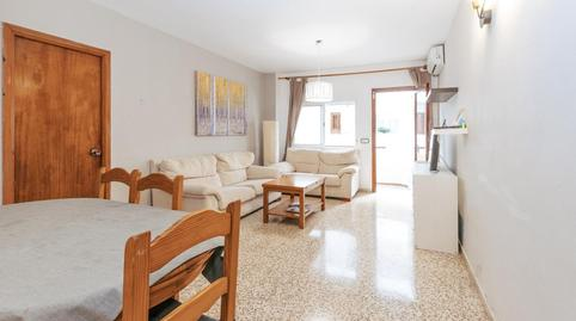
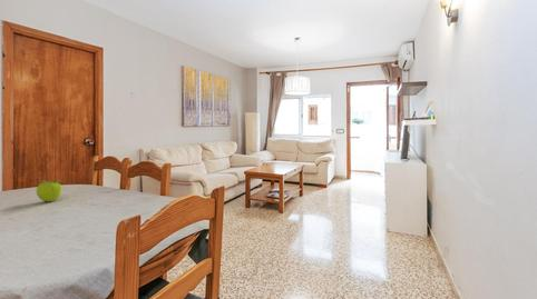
+ fruit (49, 190)
